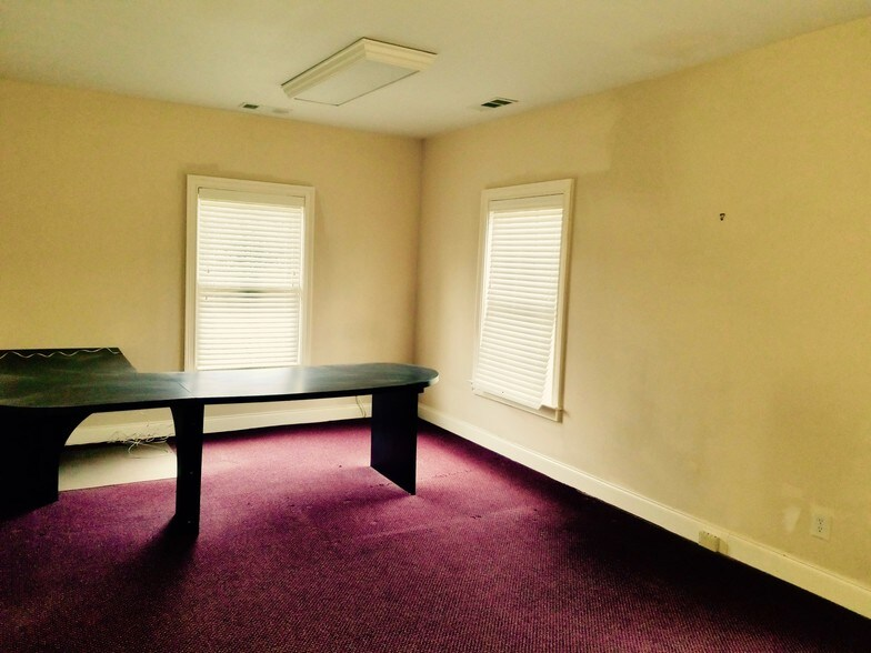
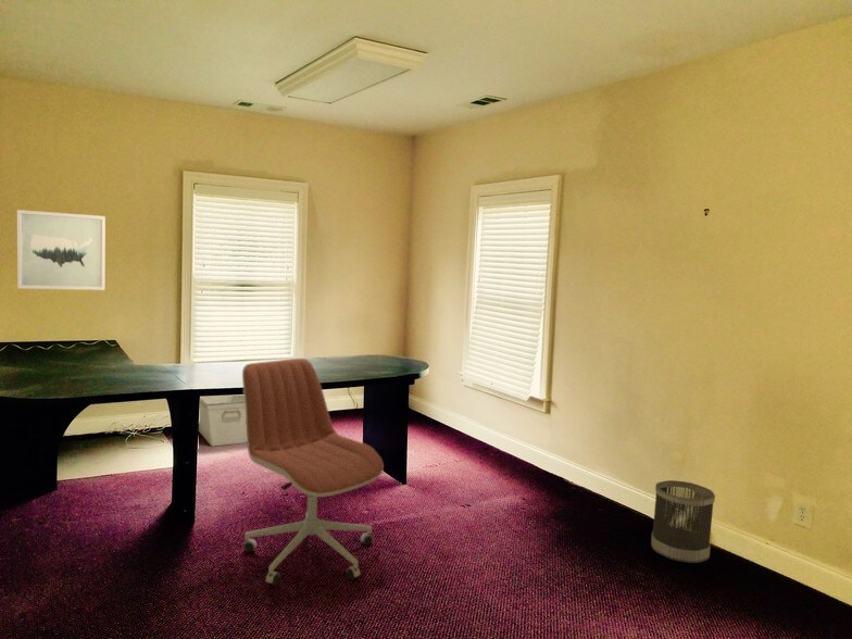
+ wall art (62, 251)
+ office chair (311, 463)
+ storage bin (221, 414)
+ wastebasket (681, 519)
